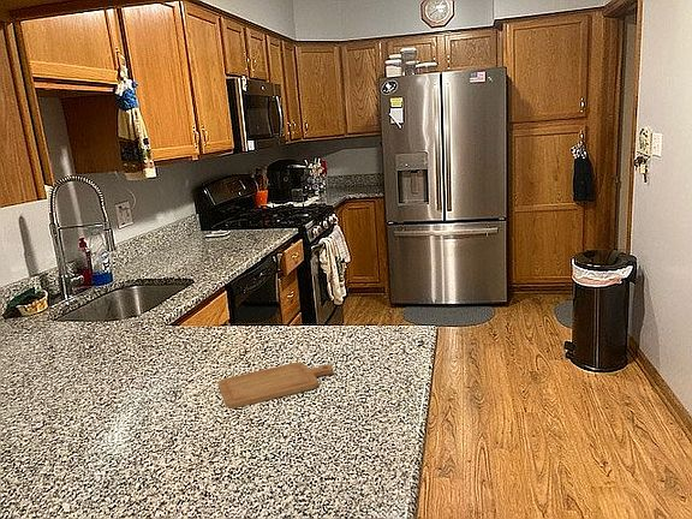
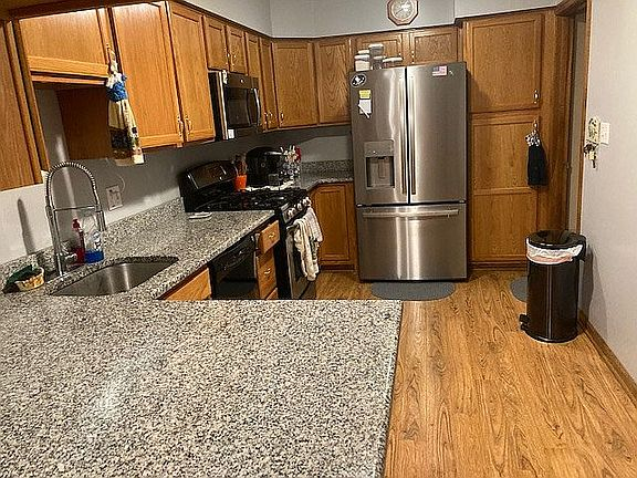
- chopping board (279, 380)
